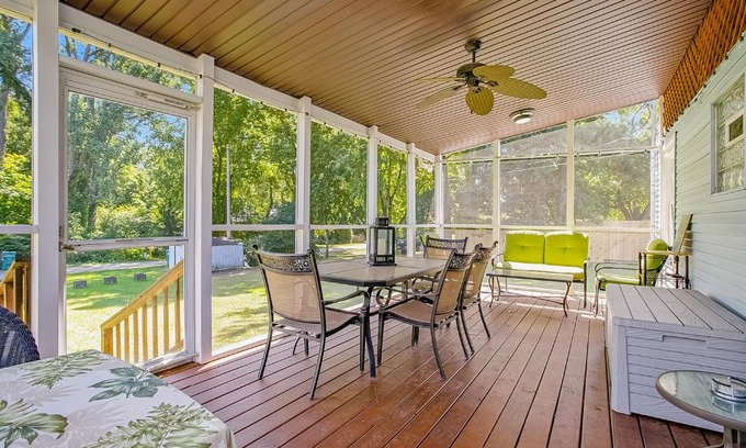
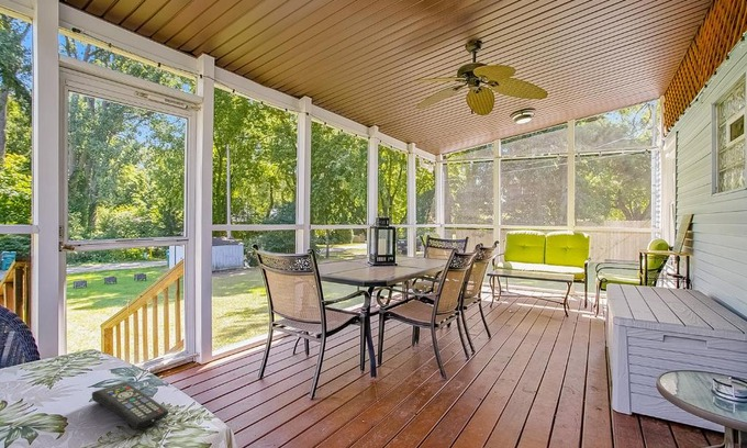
+ remote control (127, 403)
